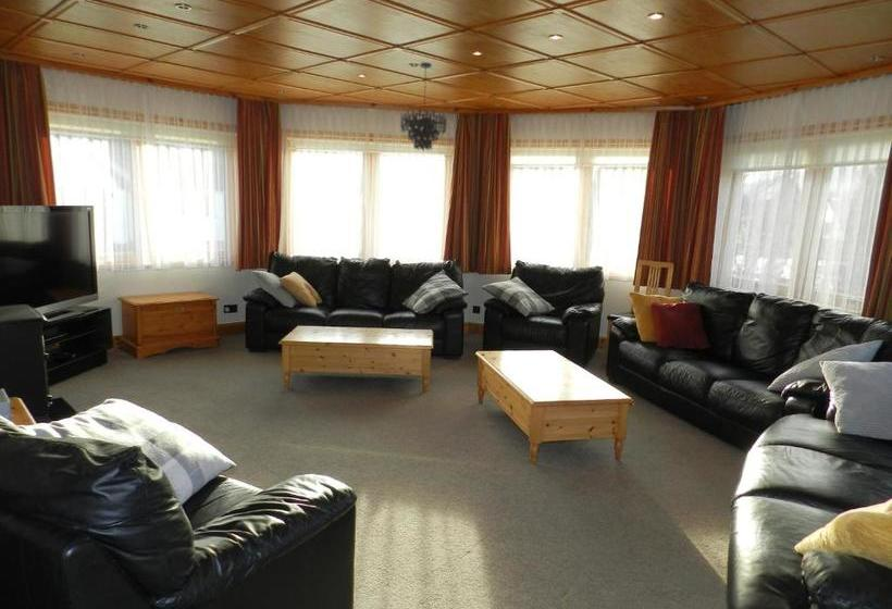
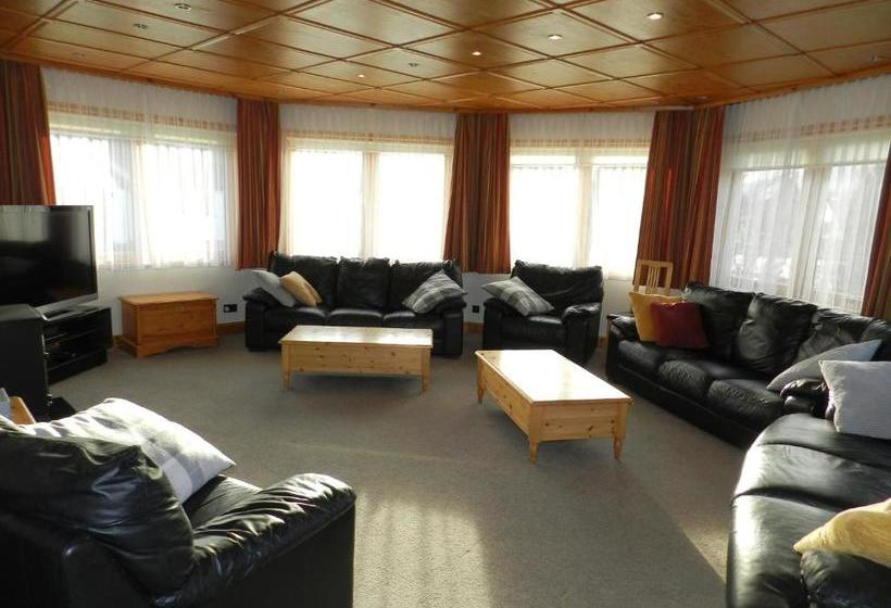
- chandelier (424, 107)
